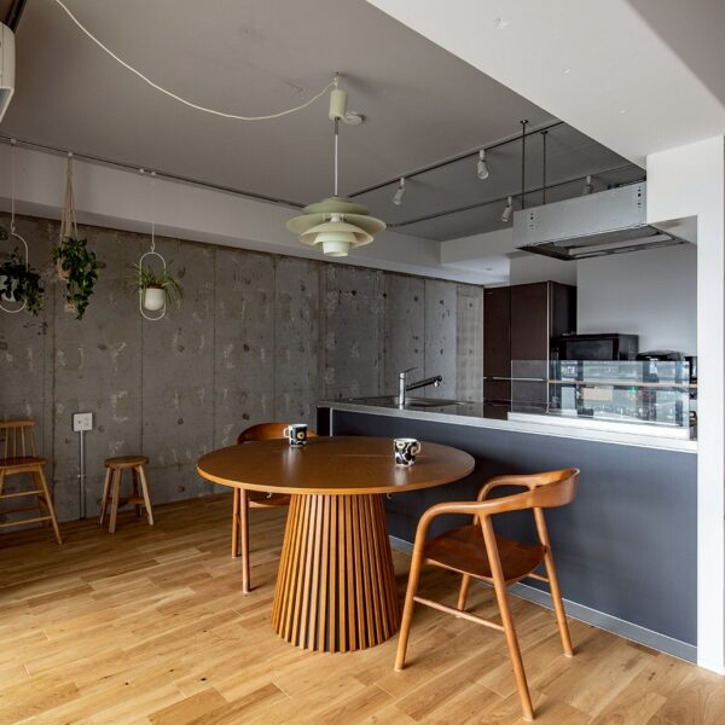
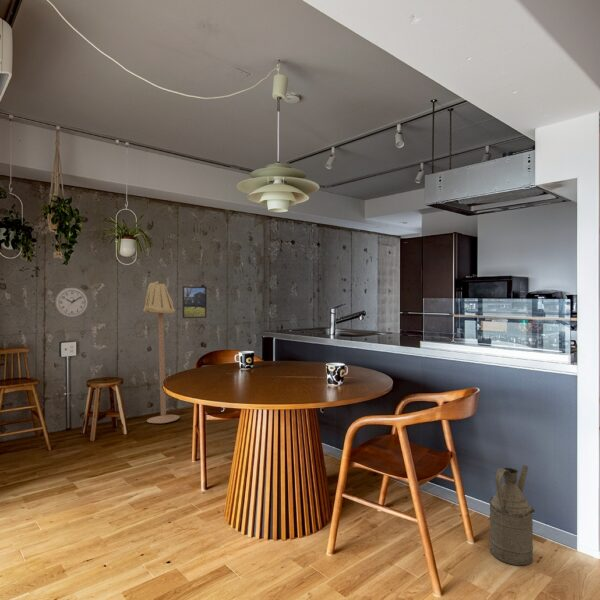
+ wall clock (71, 302)
+ floor lamp (160, 349)
+ watering can (512, 508)
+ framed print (194, 302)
